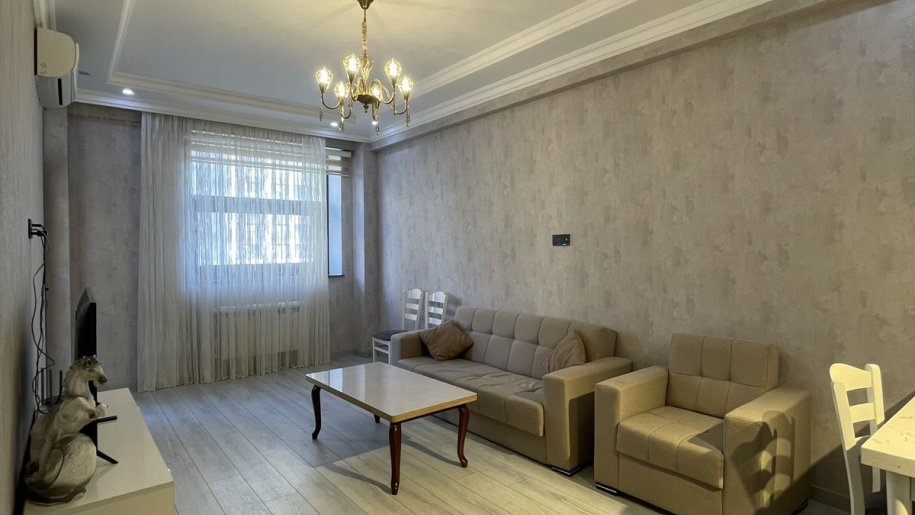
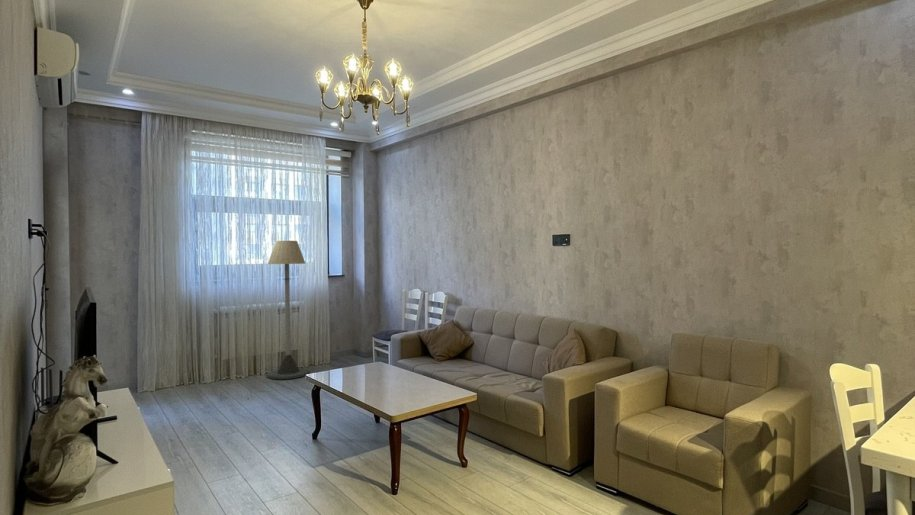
+ floor lamp (287, 307)
